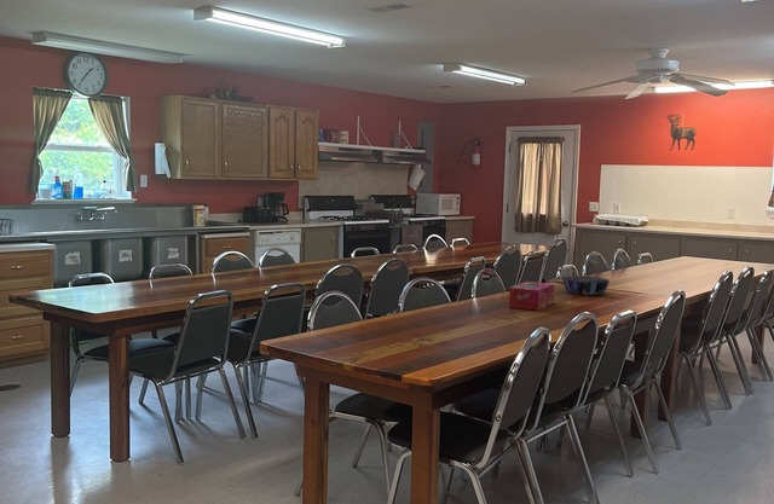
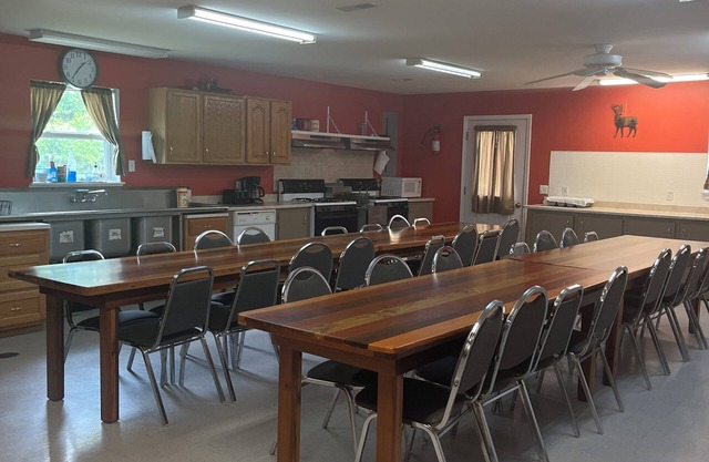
- decorative bowl (584, 285)
- tissue box (531, 295)
